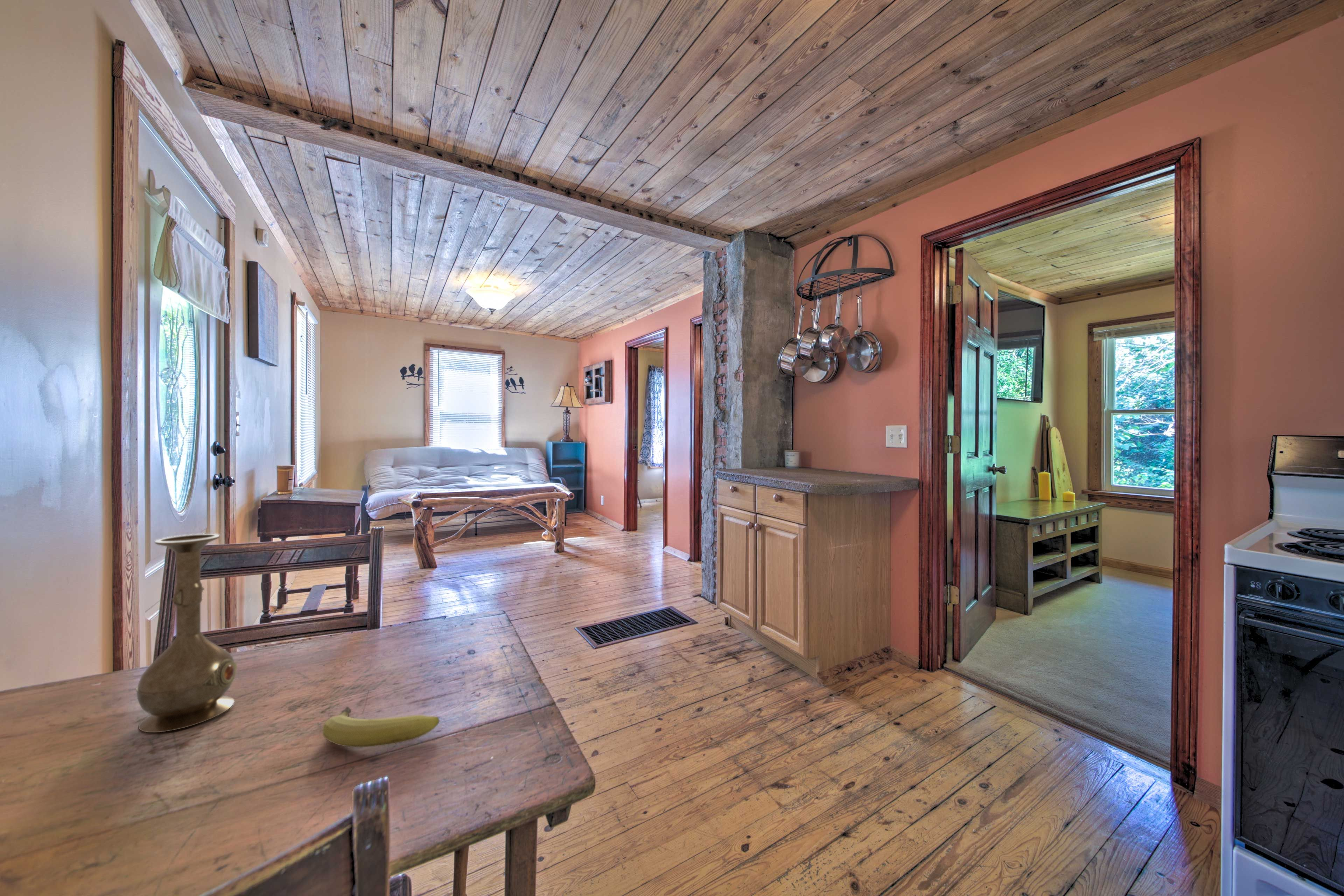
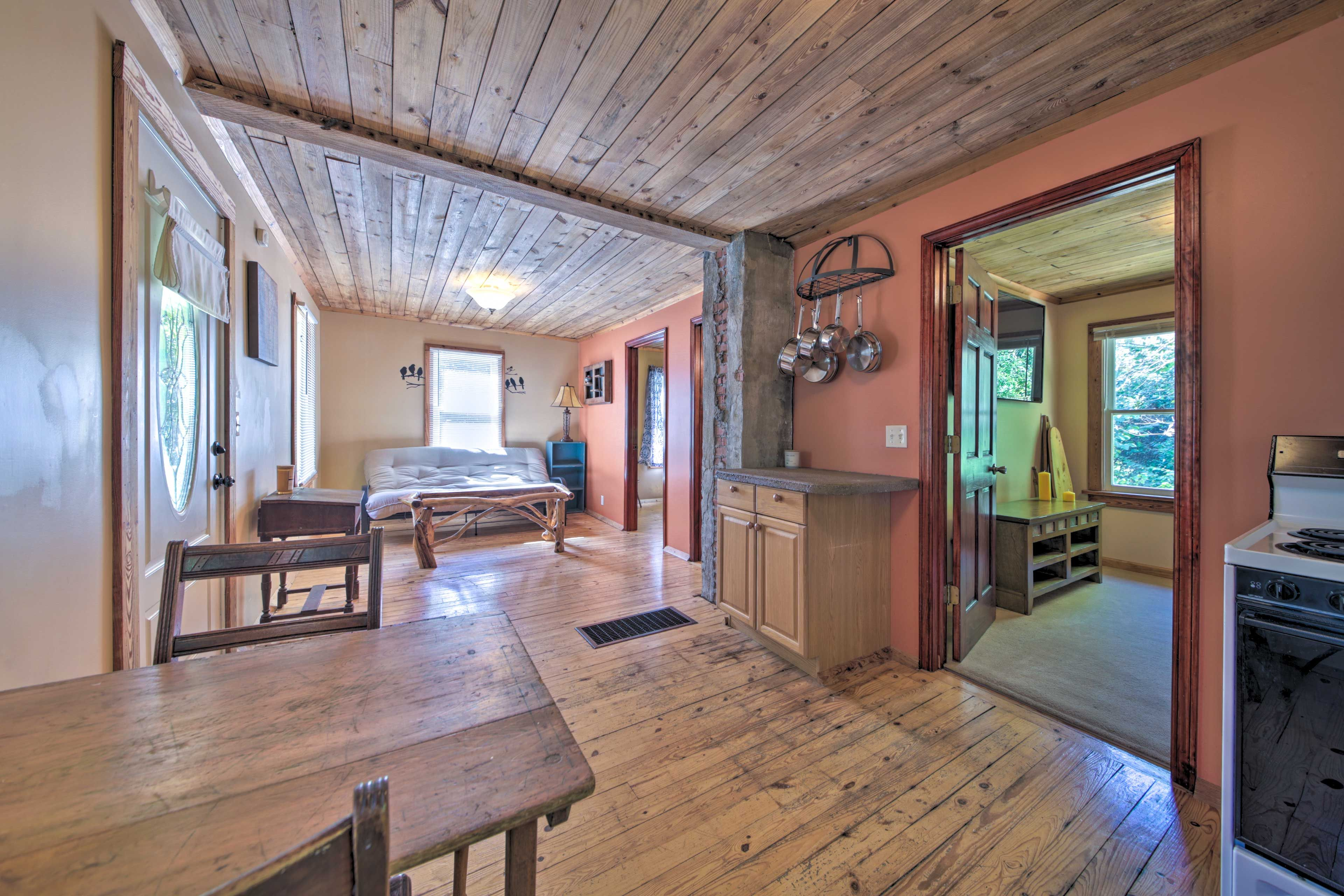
- fruit (372, 723)
- vase (188, 625)
